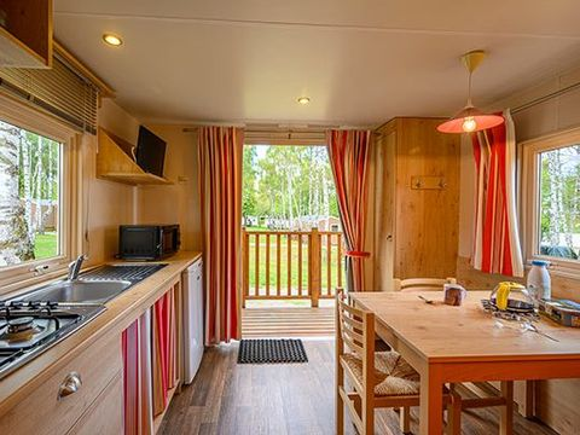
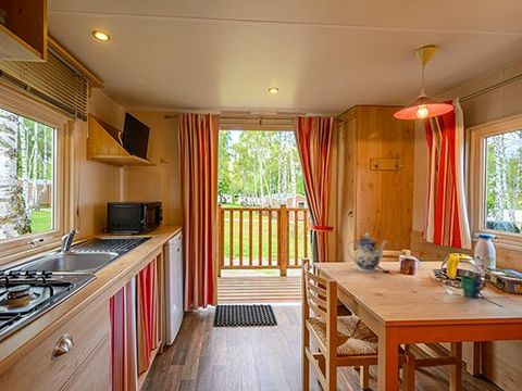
+ cup (473, 287)
+ teapot (366, 251)
